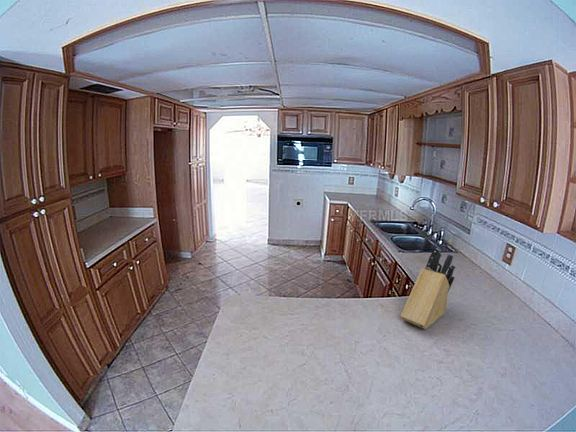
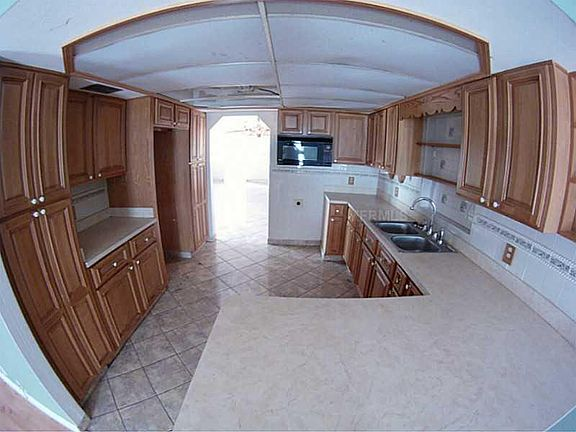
- knife block (430, 284)
